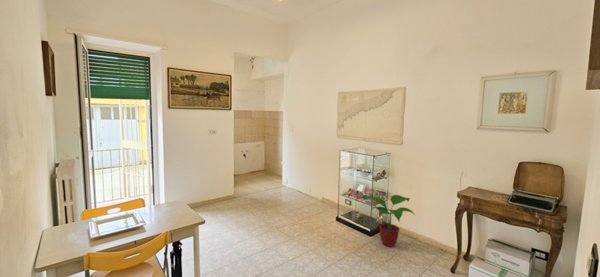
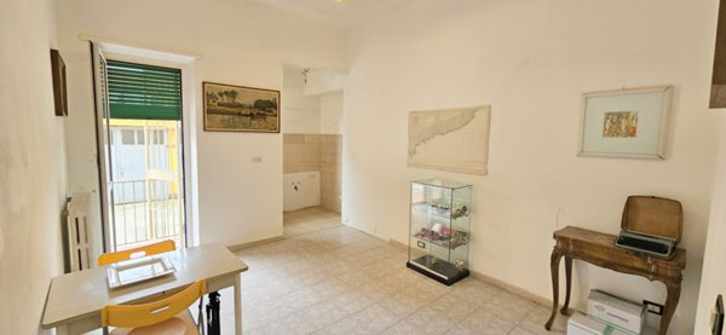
- potted plant (388, 218)
